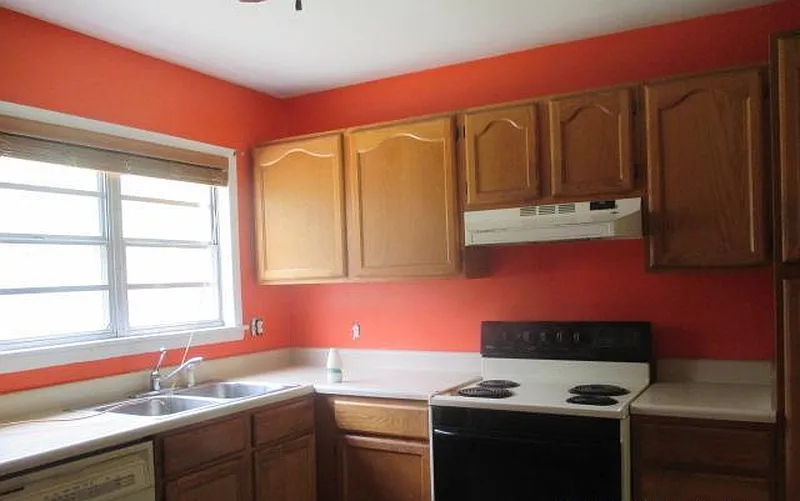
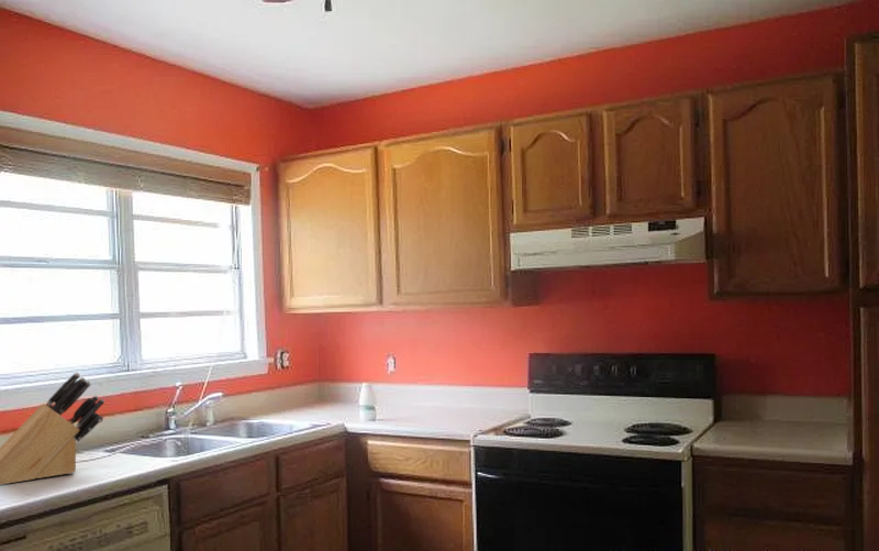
+ knife block (42, 426)
